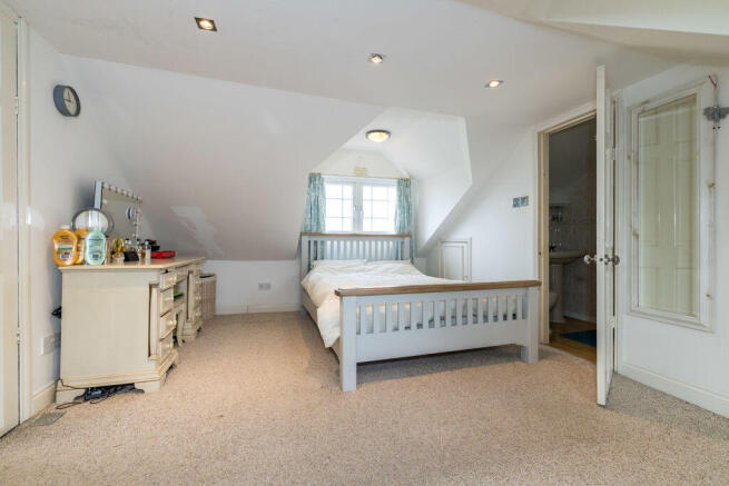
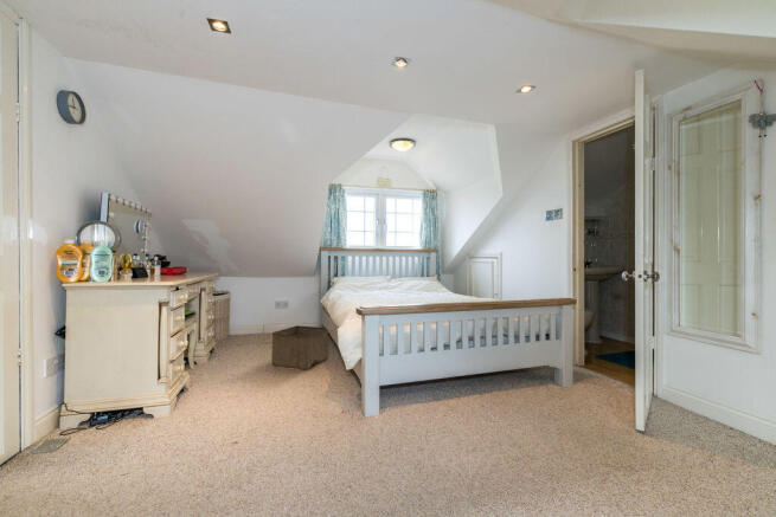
+ storage bin (301, 345)
